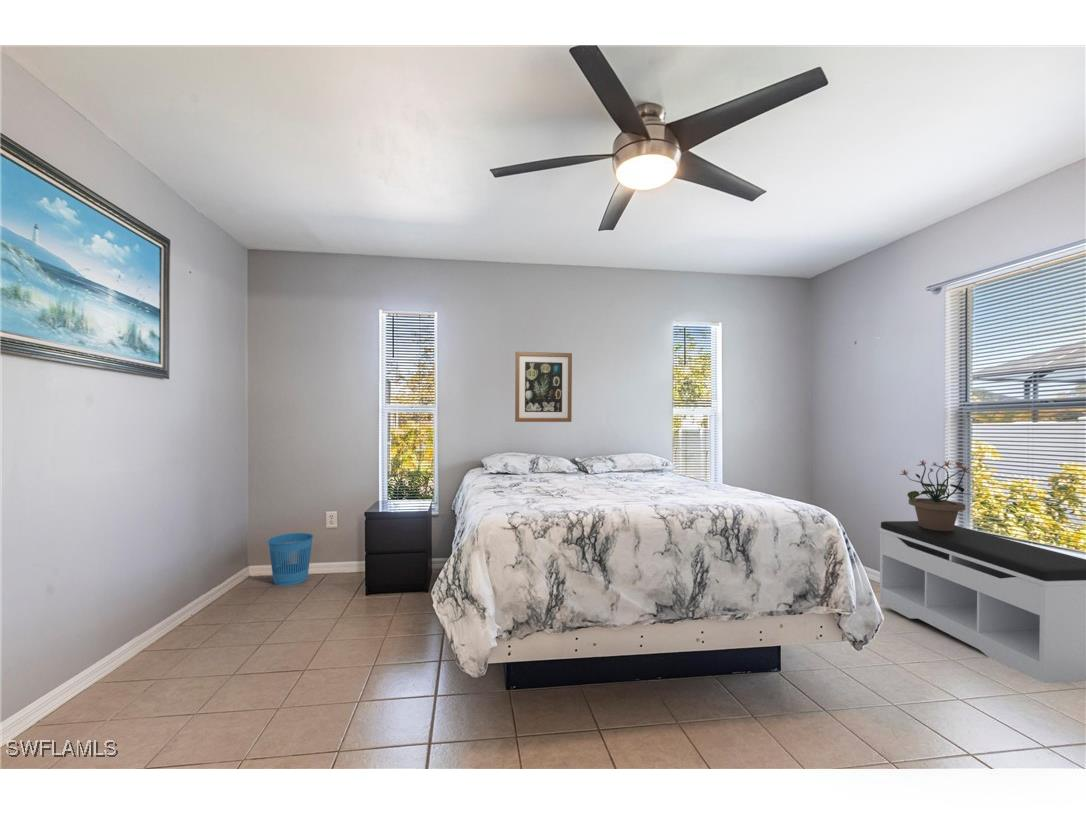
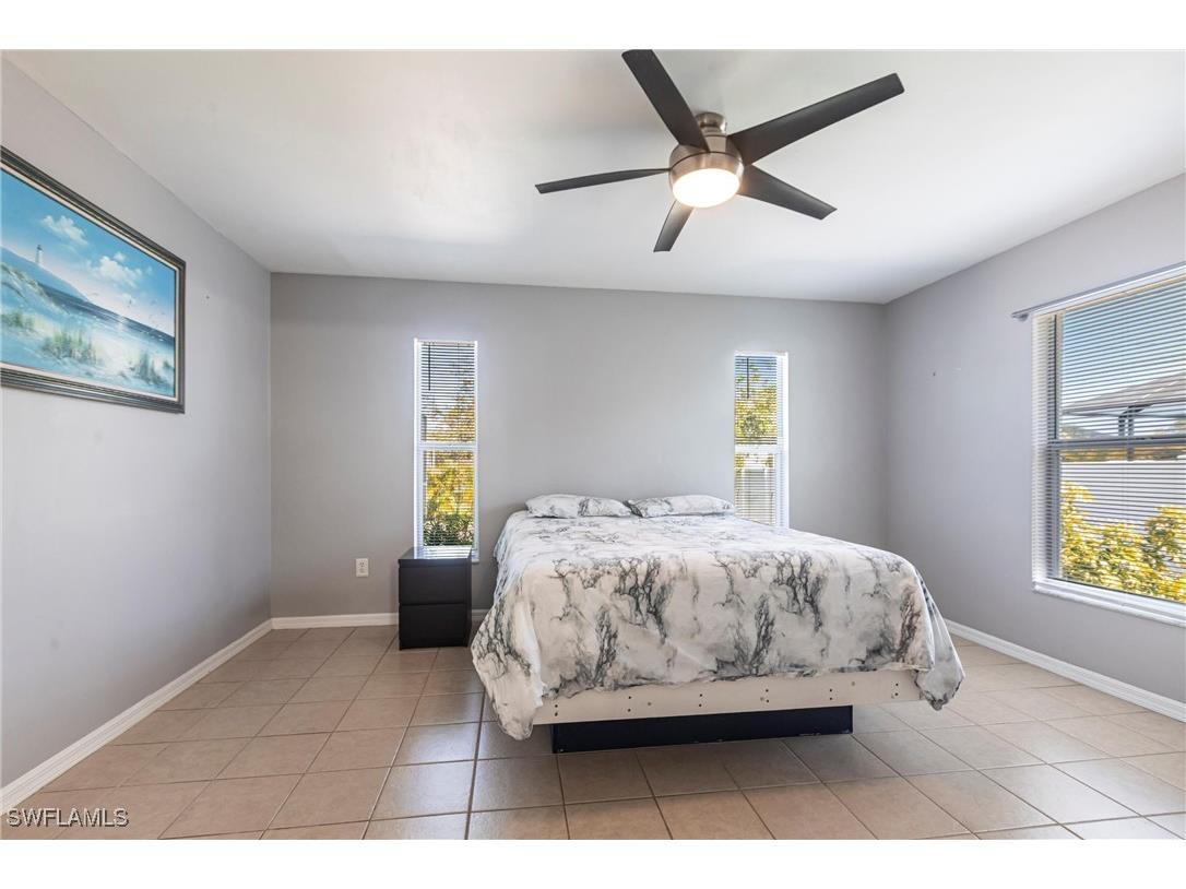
- wastebasket (290, 559)
- potted plant (939, 493)
- bench (982, 588)
- wall art (543, 387)
